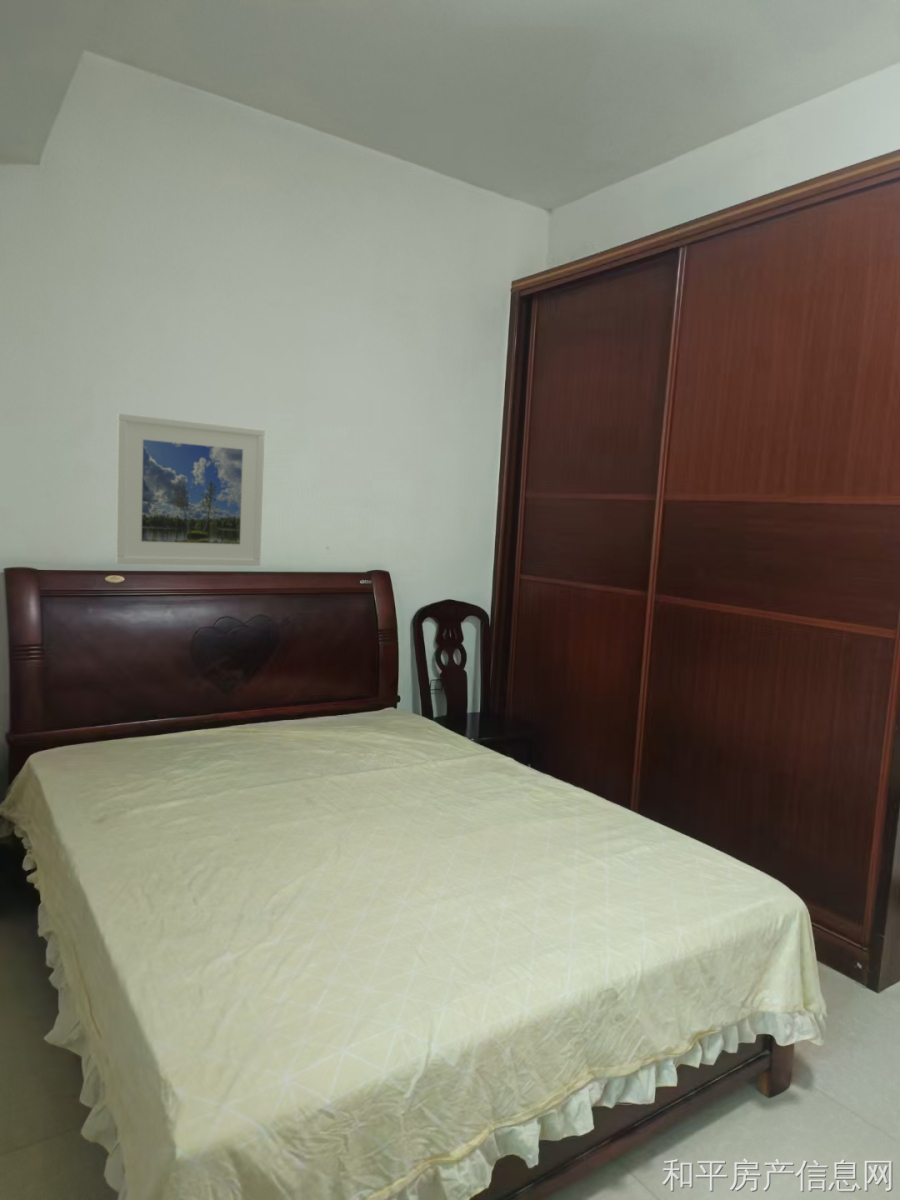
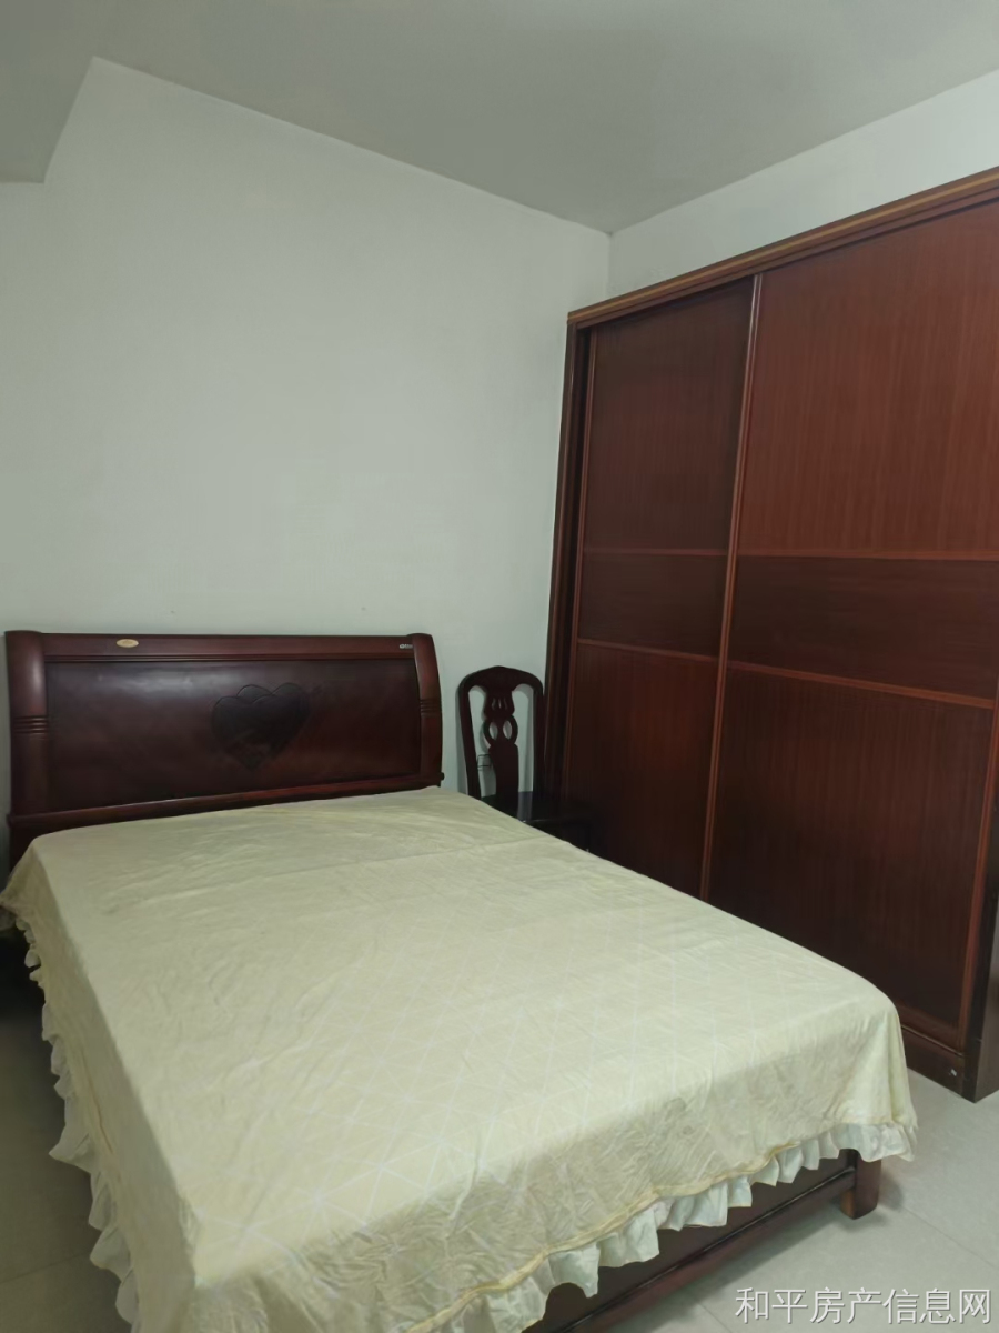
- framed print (193, 494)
